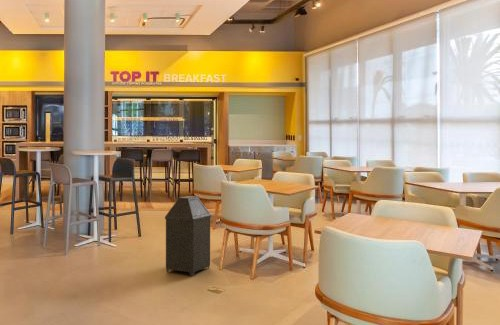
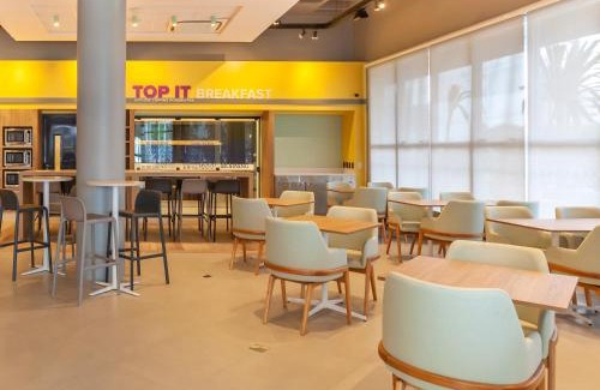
- trash can (188, 233)
